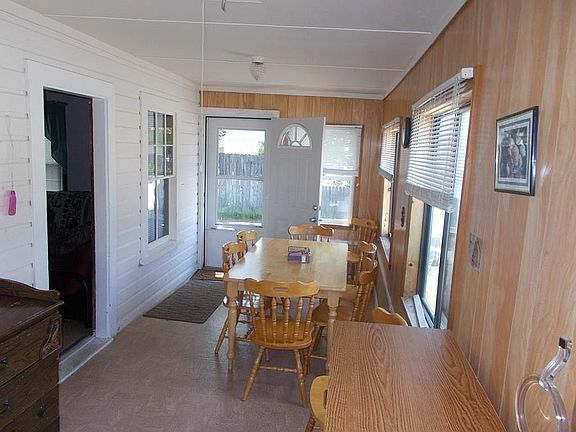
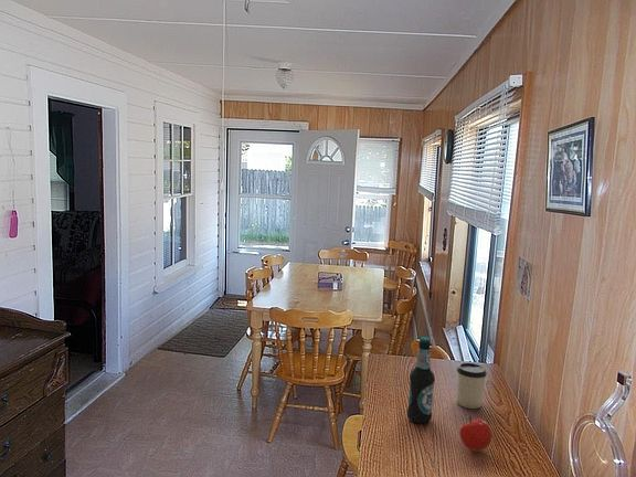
+ fruit (475, 434)
+ bottle (422, 379)
+ cup (469, 385)
